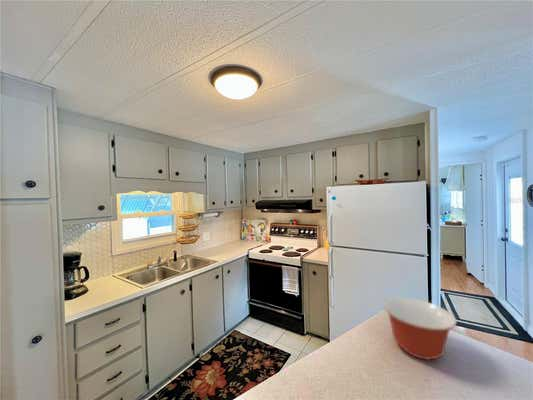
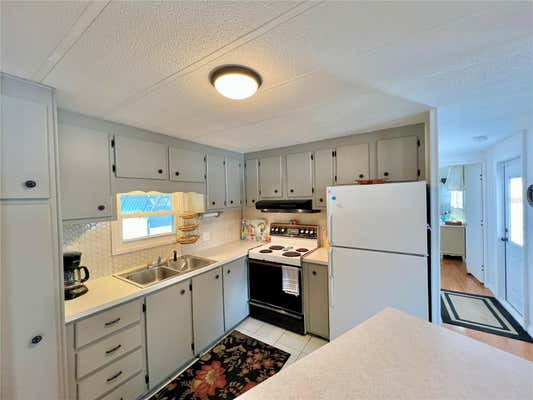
- mixing bowl (417, 329)
